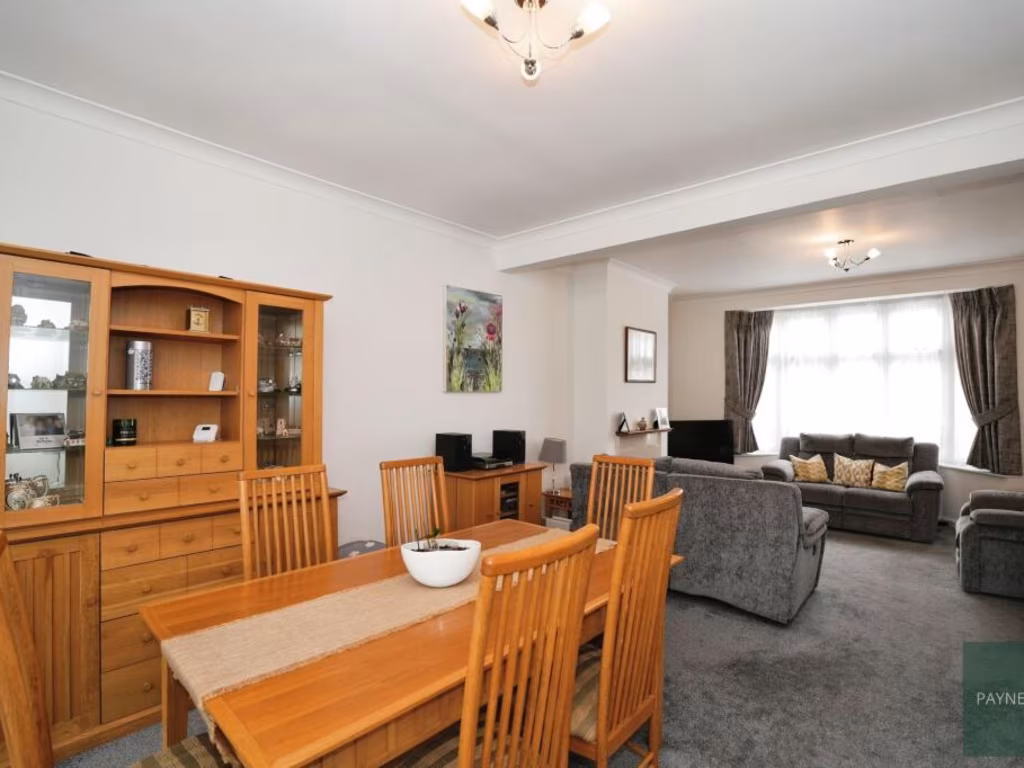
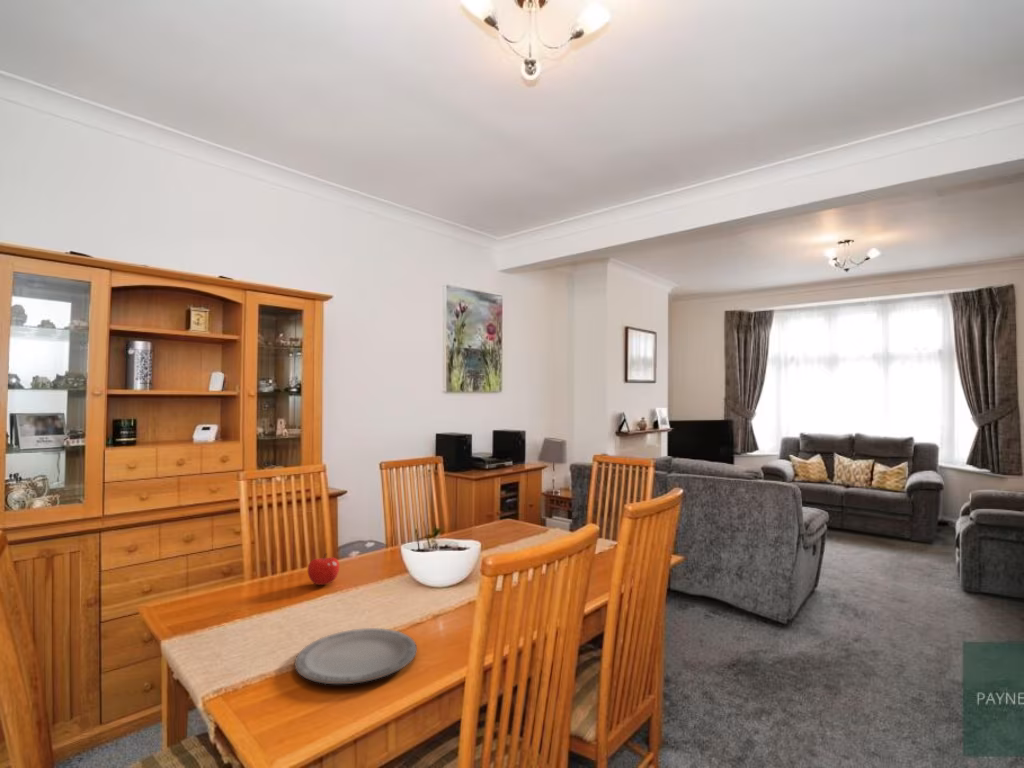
+ plate (357, 655)
+ fruit (323, 568)
